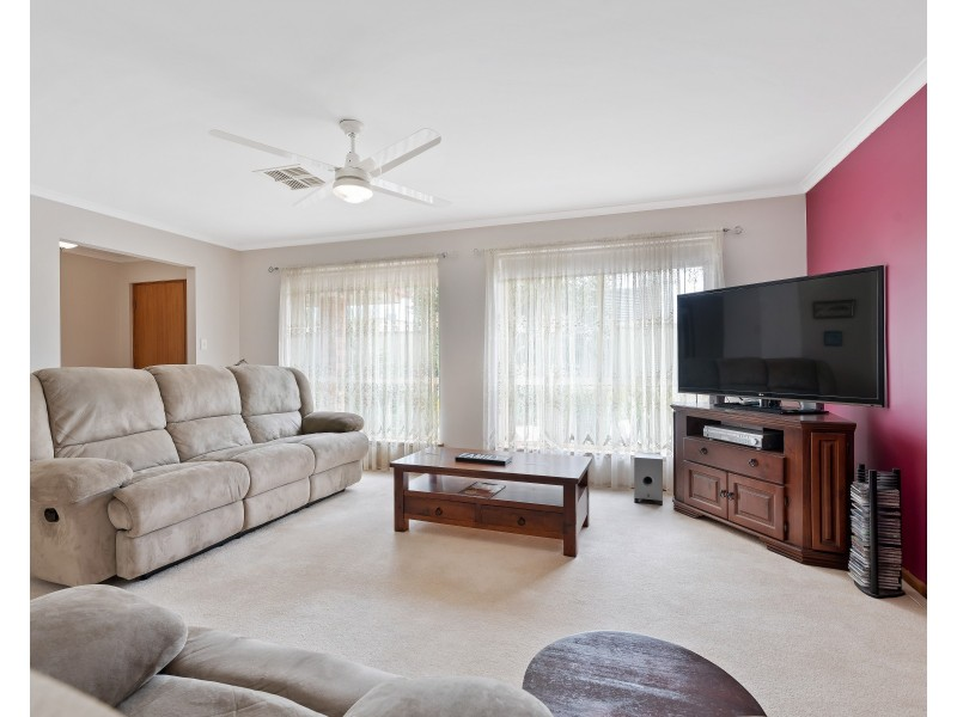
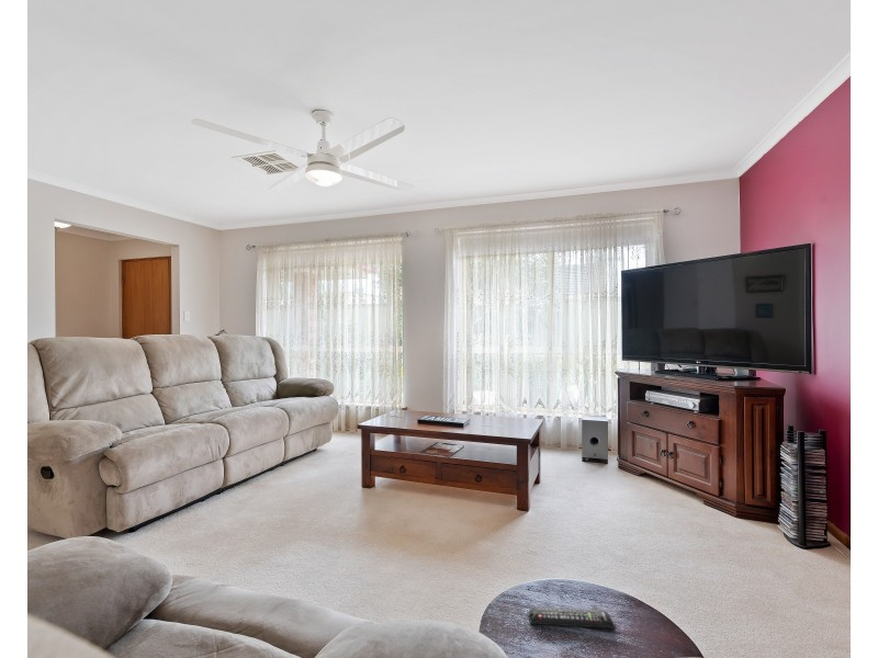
+ remote control (571, 617)
